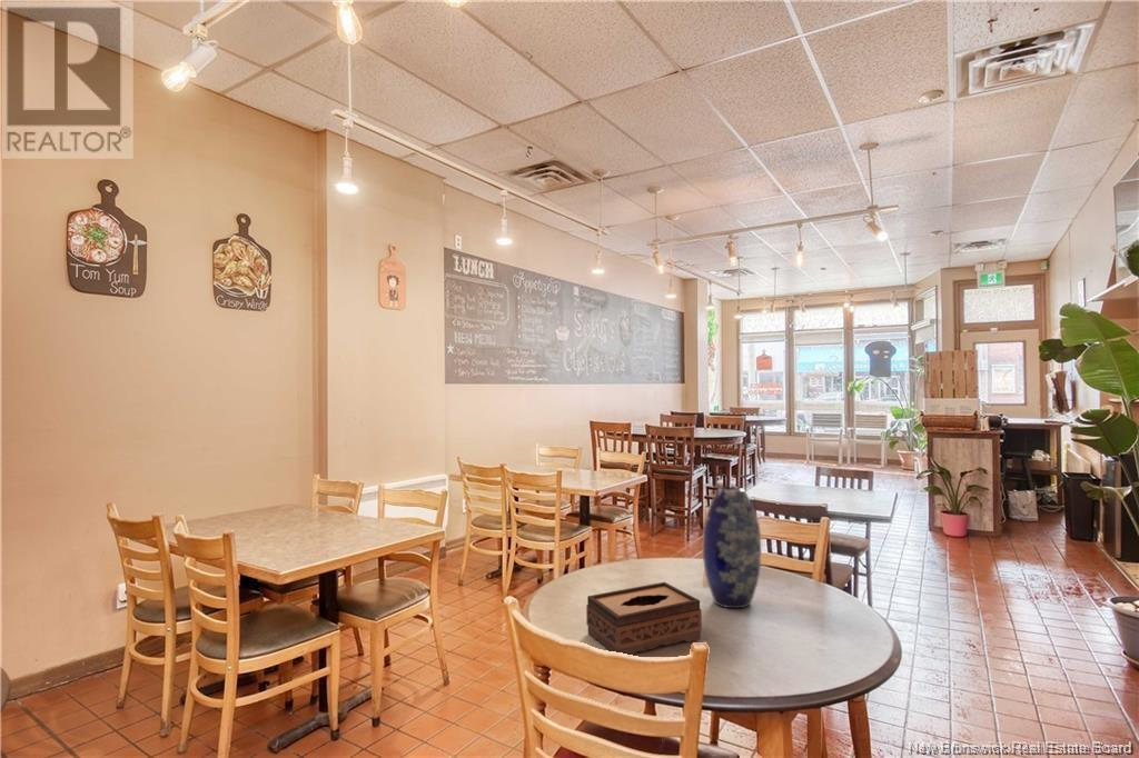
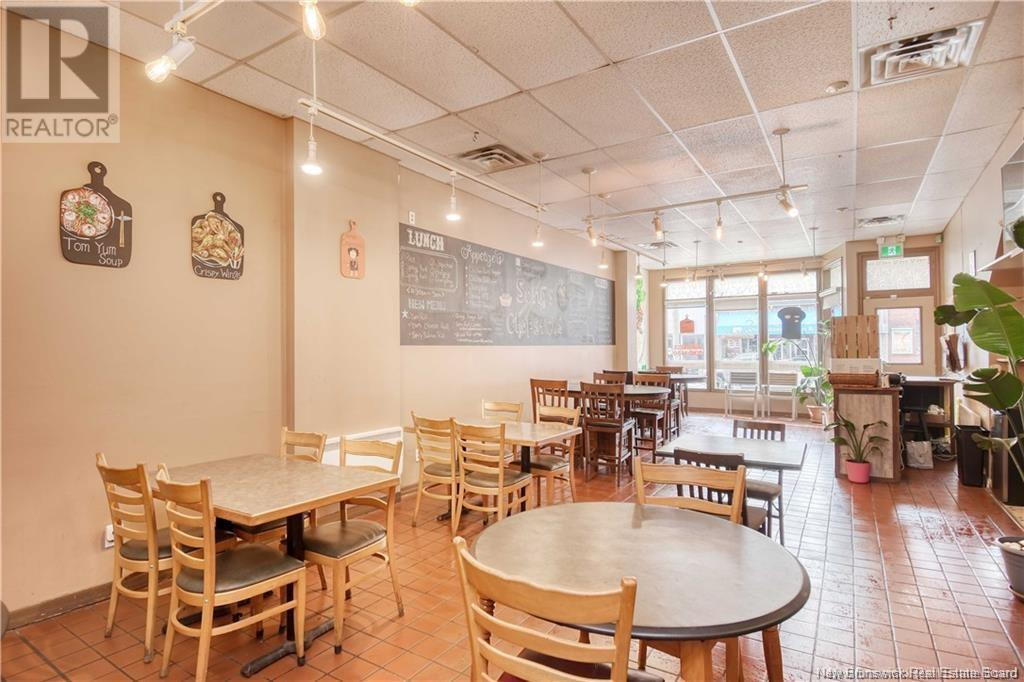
- tissue box (643, 617)
- vase (731, 545)
